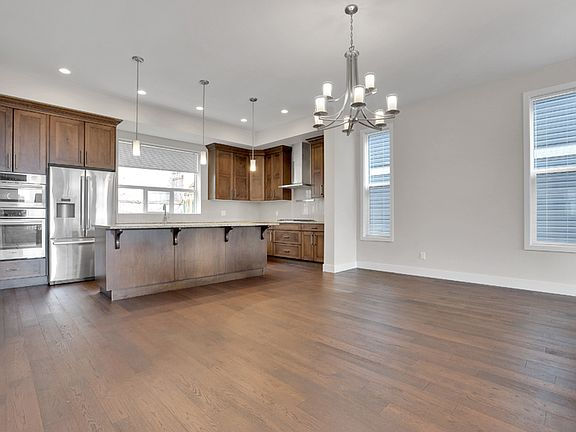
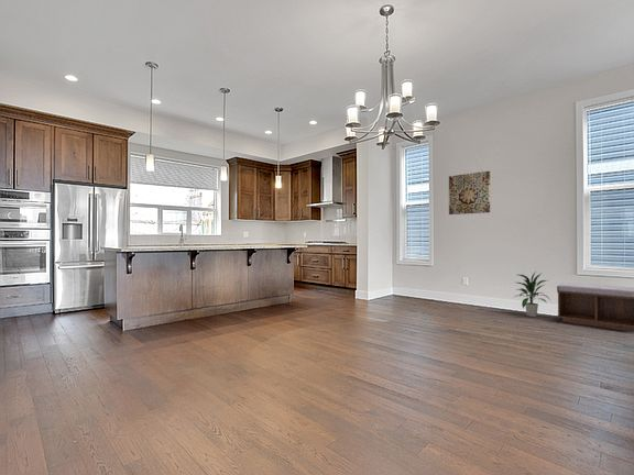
+ bench (597, 305)
+ indoor plant (529, 292)
+ wall art (468, 194)
